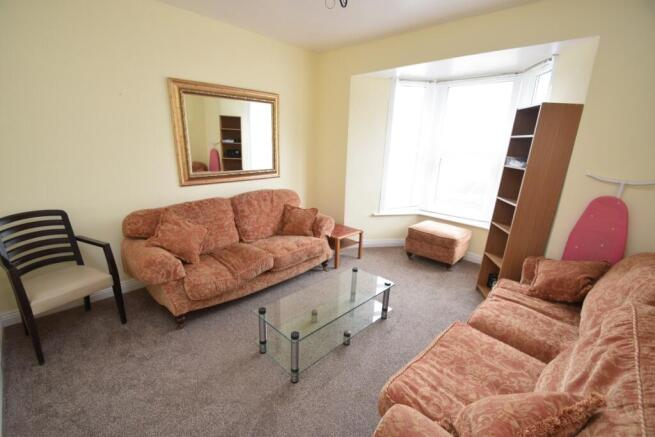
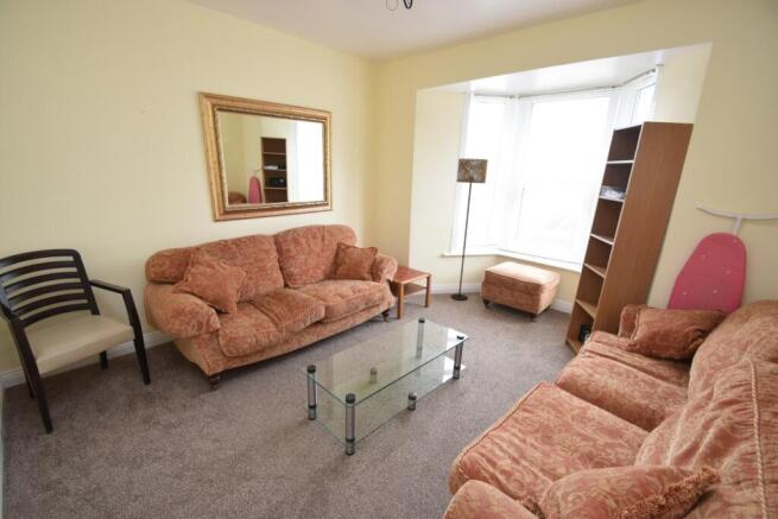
+ floor lamp (466, 232)
